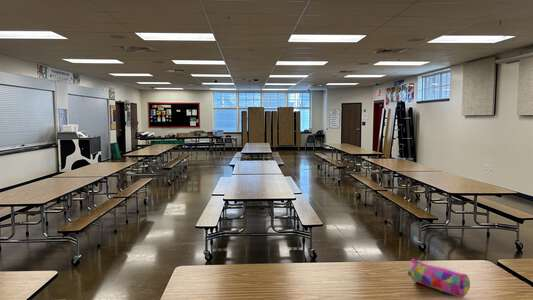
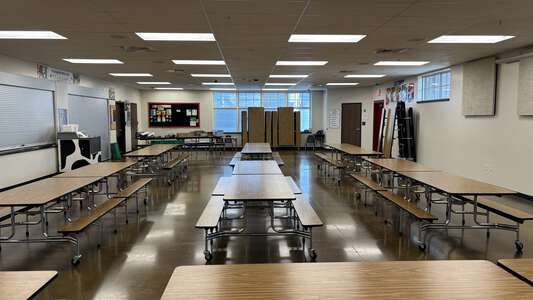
- pencil case (437, 277)
